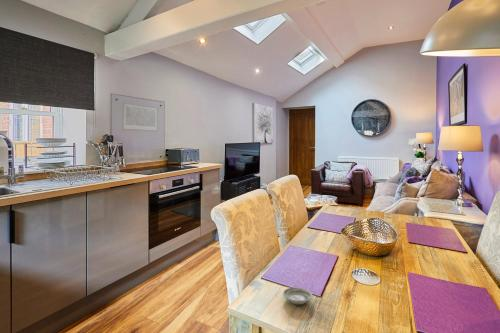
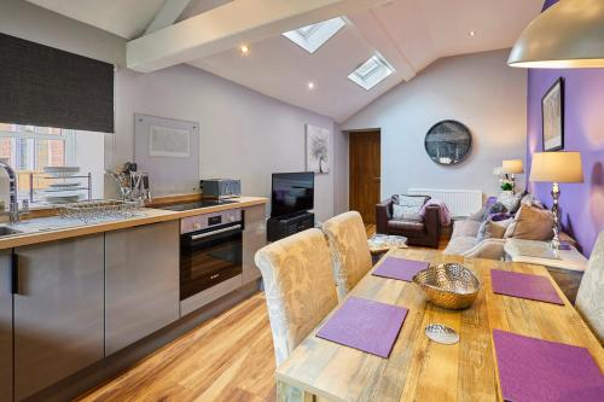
- saucer (297, 297)
